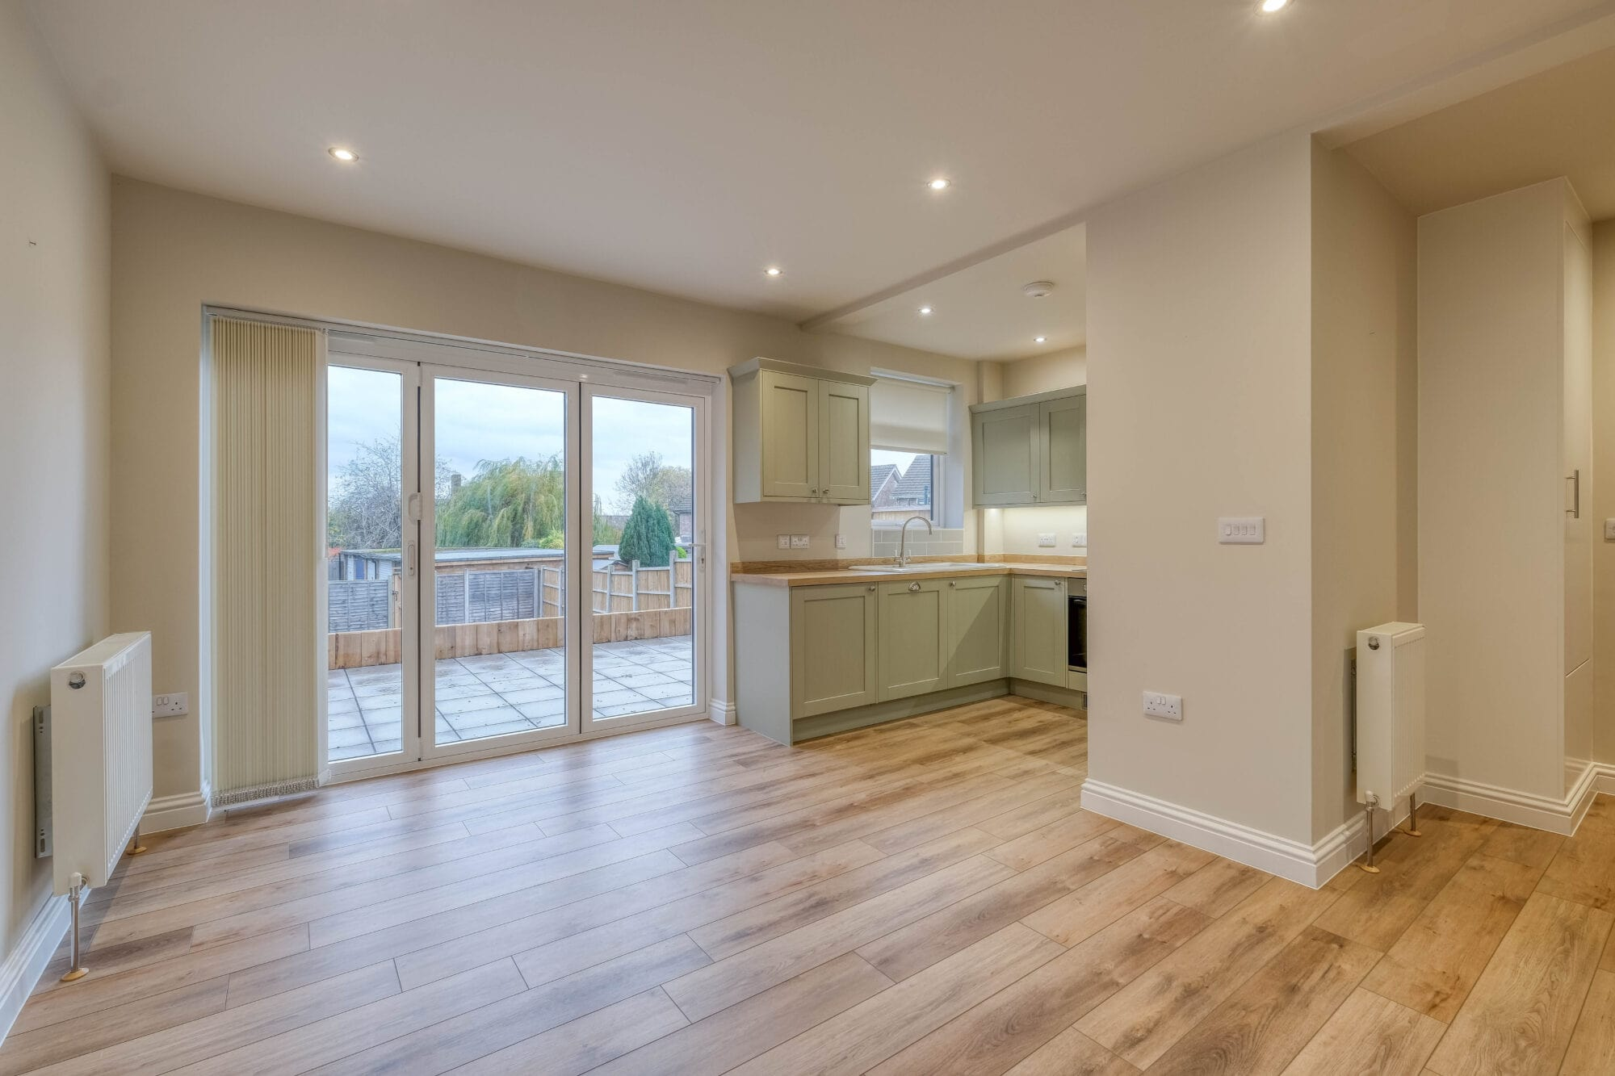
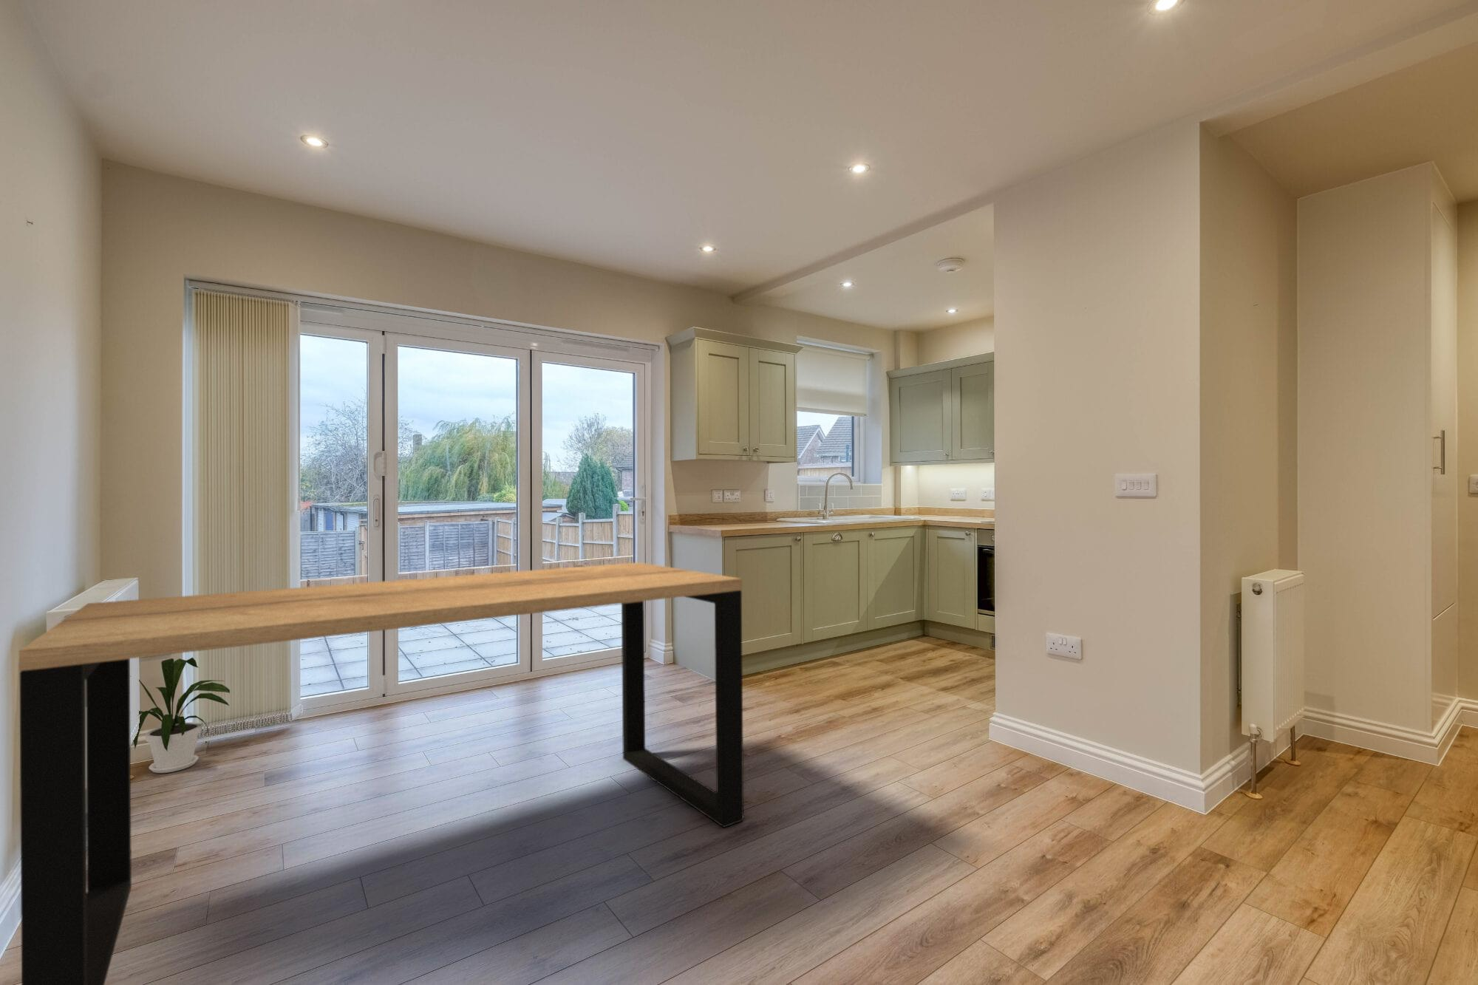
+ house plant (176, 710)
+ dining table (438, 623)
